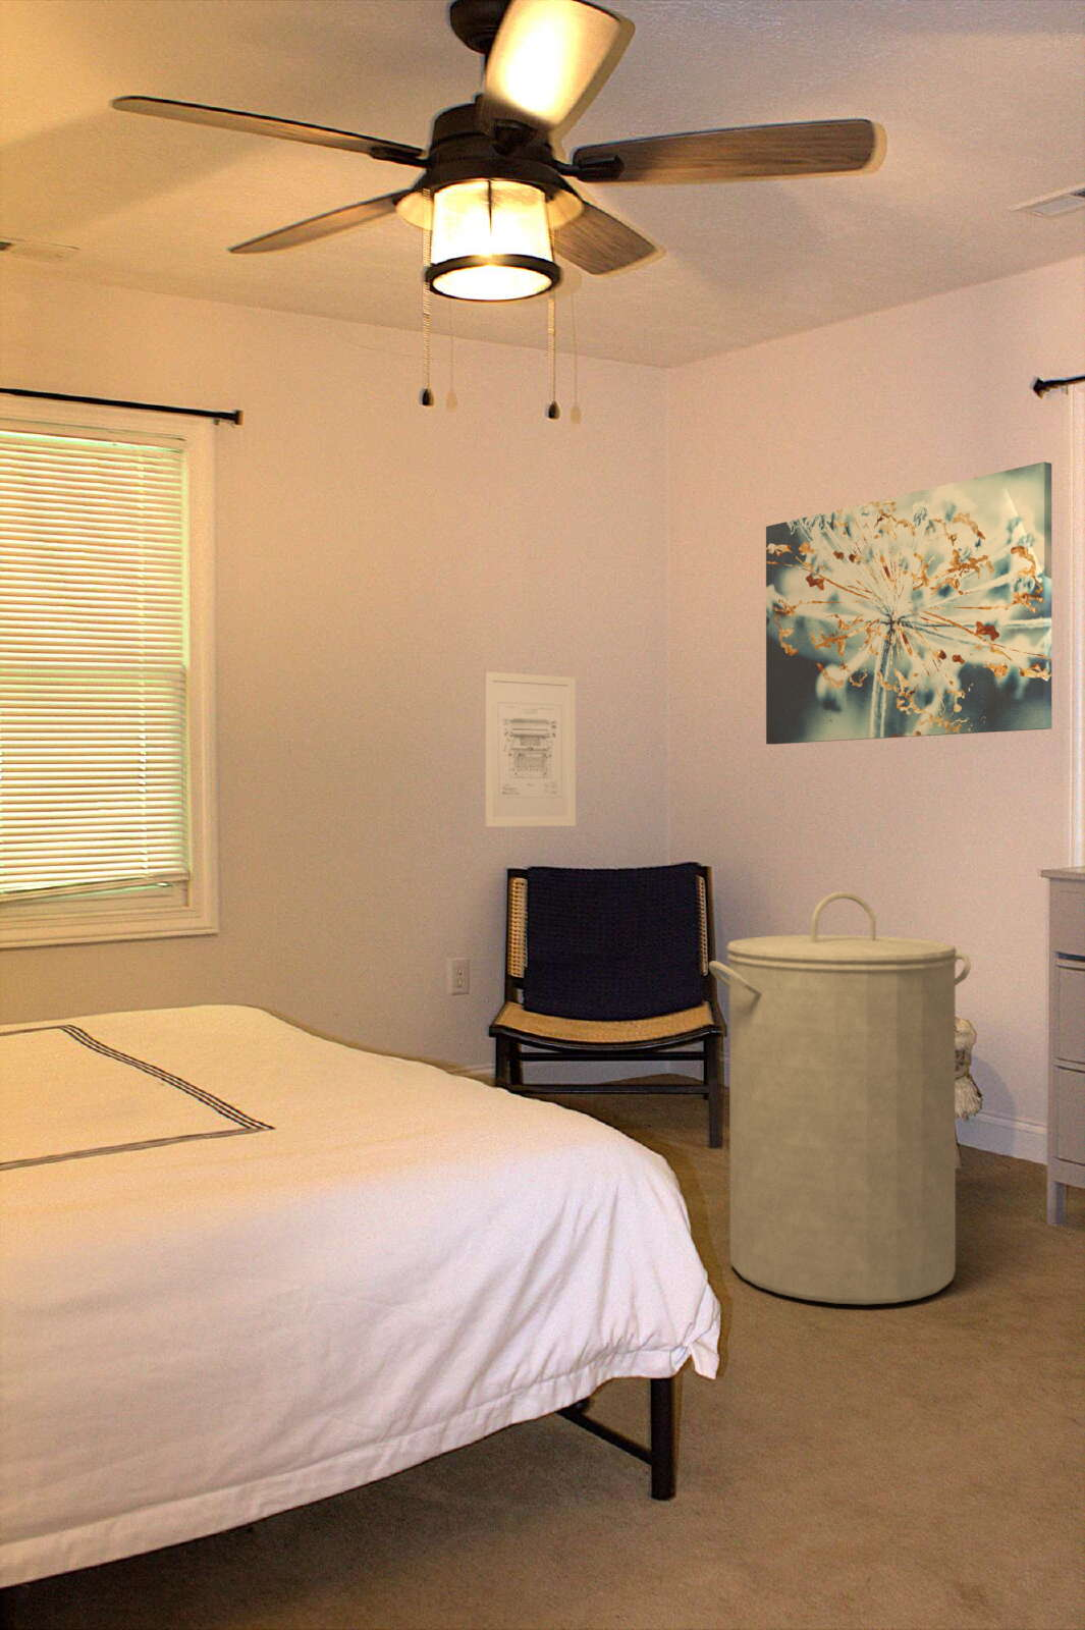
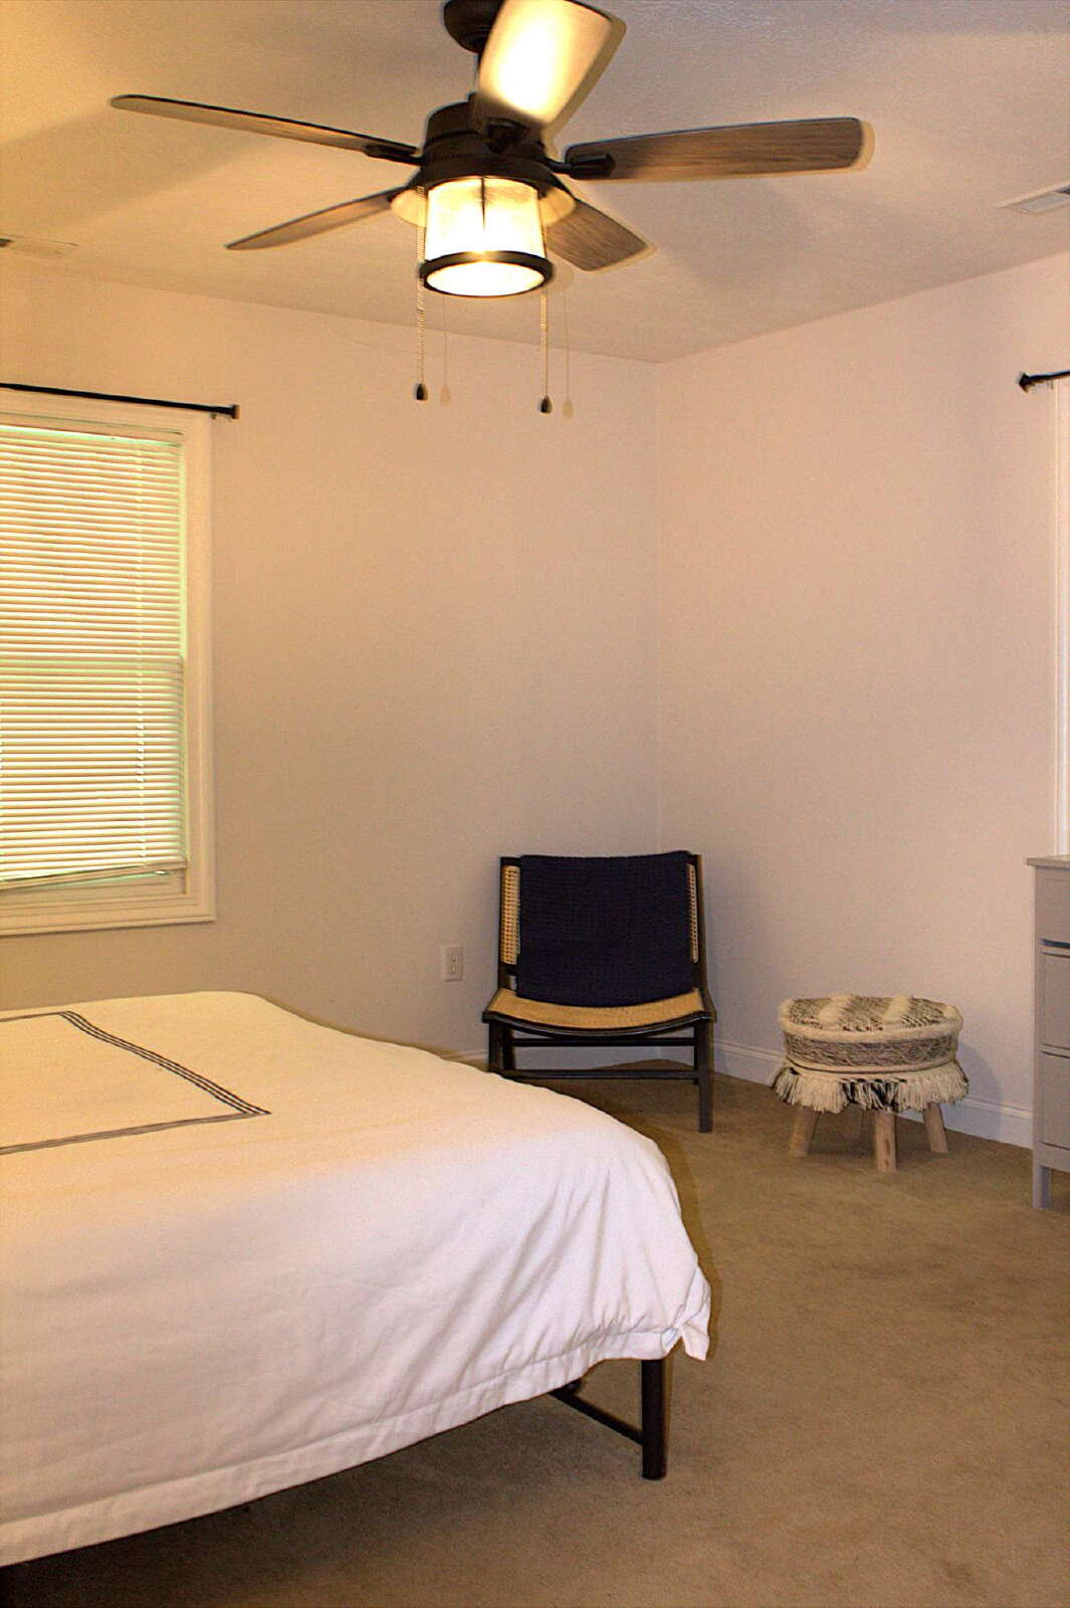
- wall art (529, 750)
- laundry hamper (839, 1080)
- wall art (895, 618)
